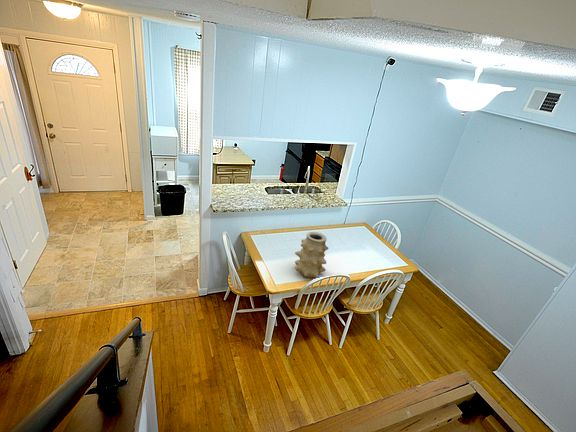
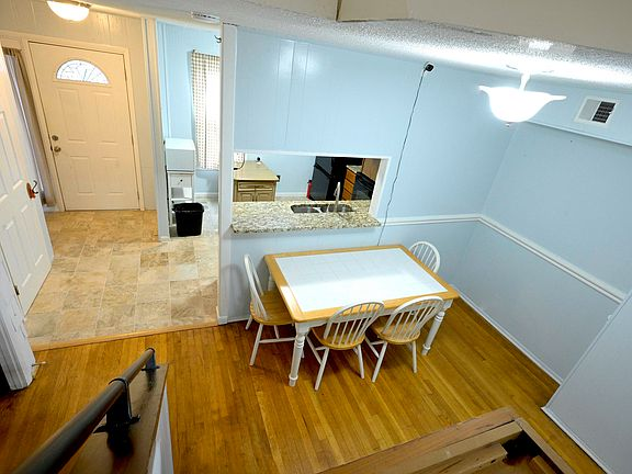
- vase (312, 253)
